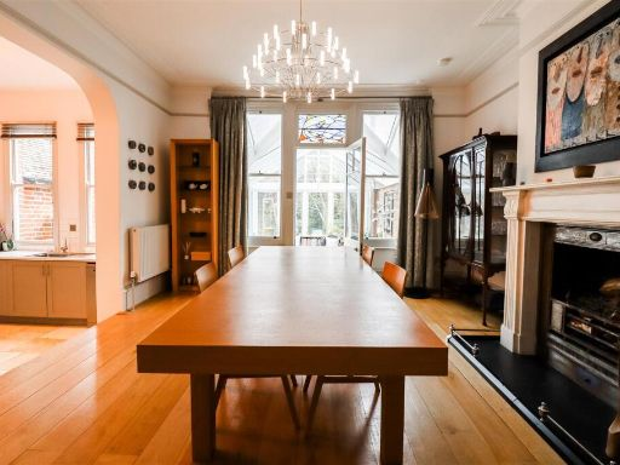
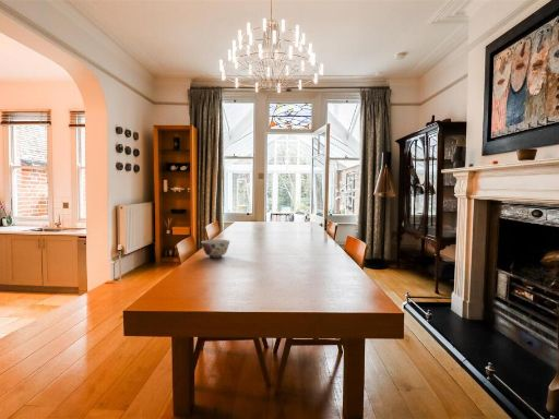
+ soup bowl (215, 249)
